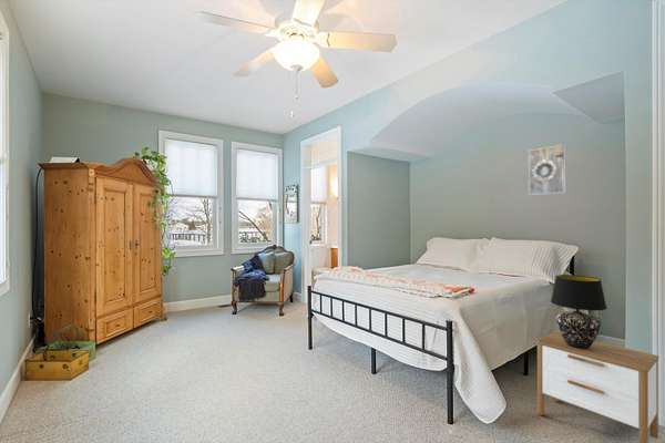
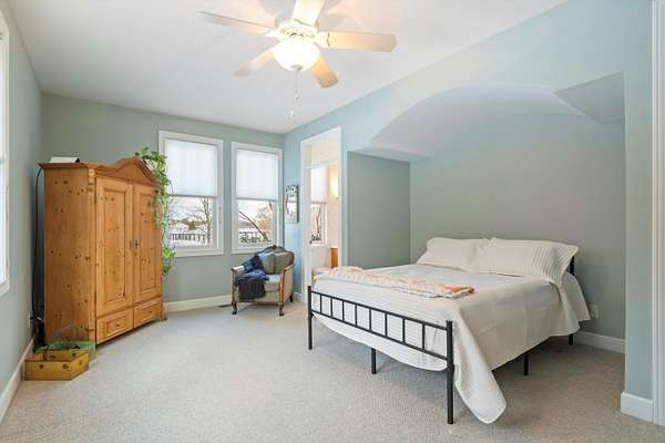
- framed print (546, 171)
- nightstand (593, 387)
- table lamp (577, 311)
